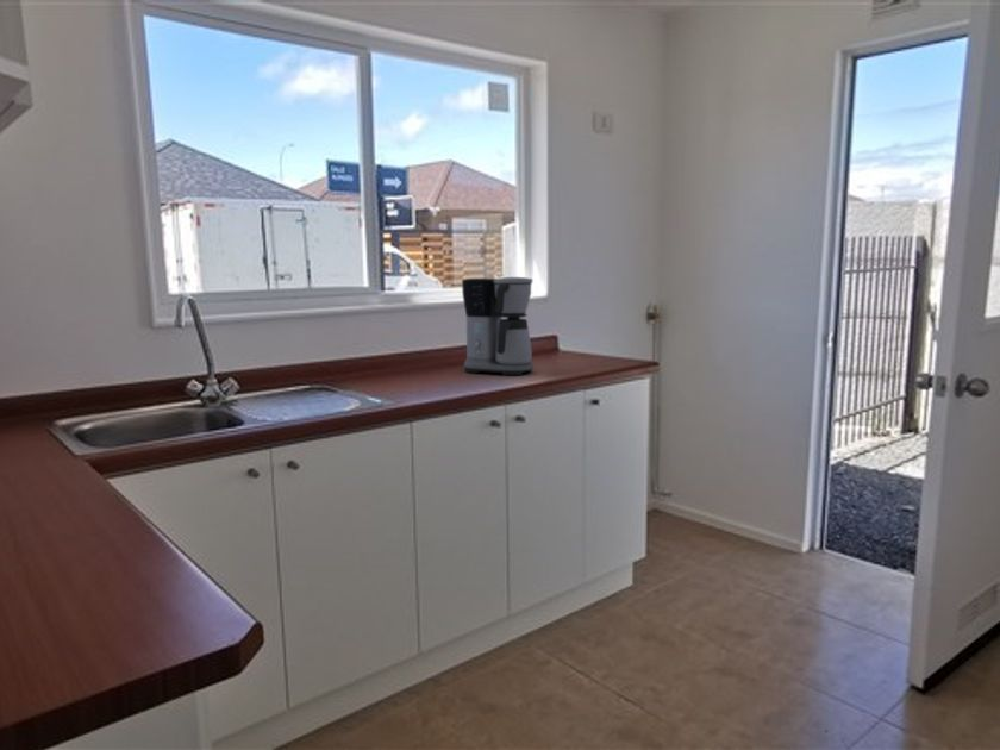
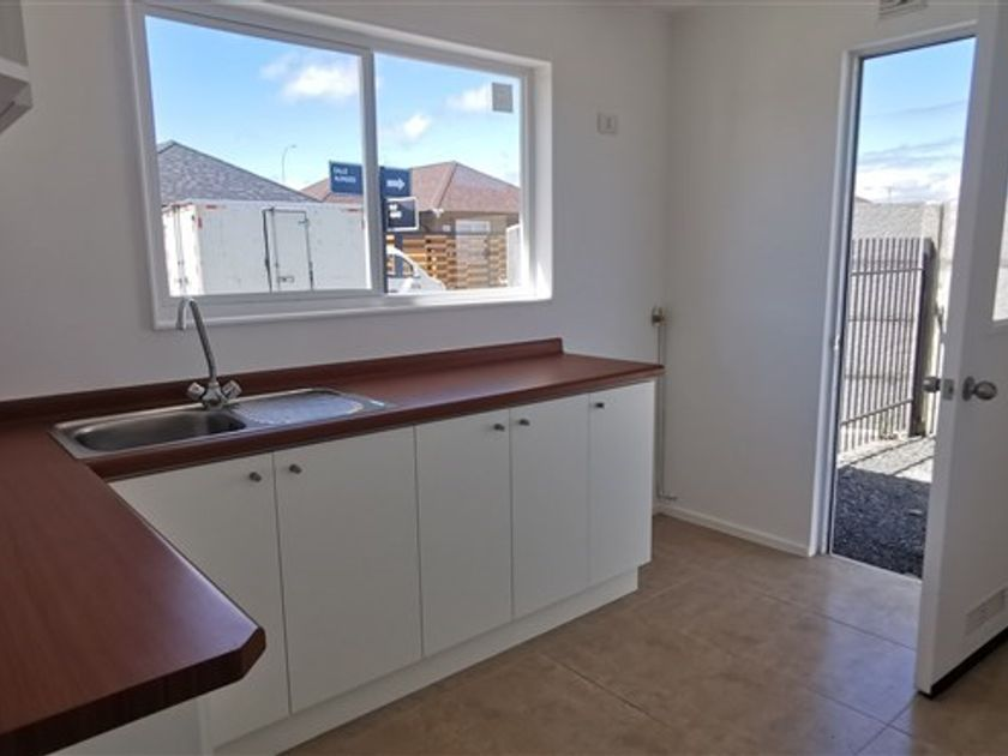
- coffee maker (495, 325)
